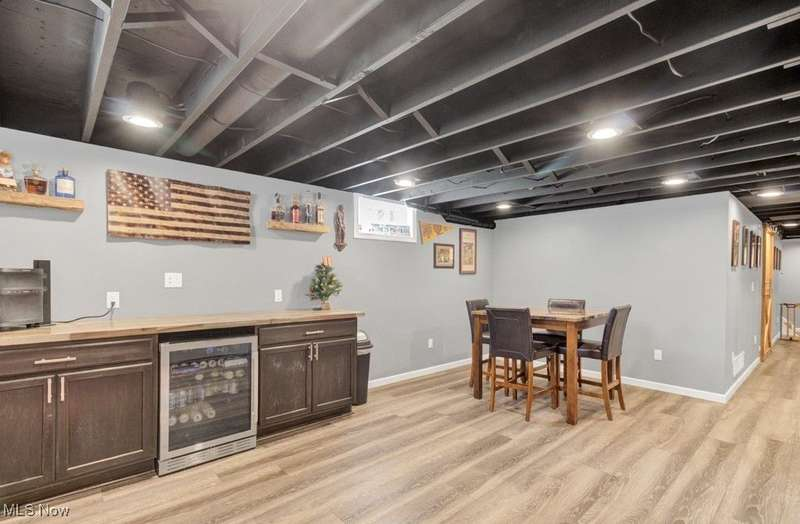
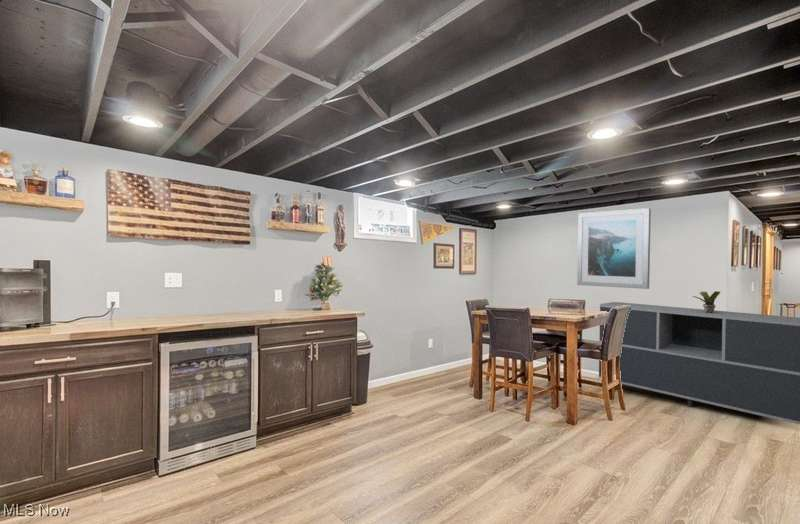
+ potted plant (709, 301)
+ wall art (611, 249)
+ sideboard (695, 357)
